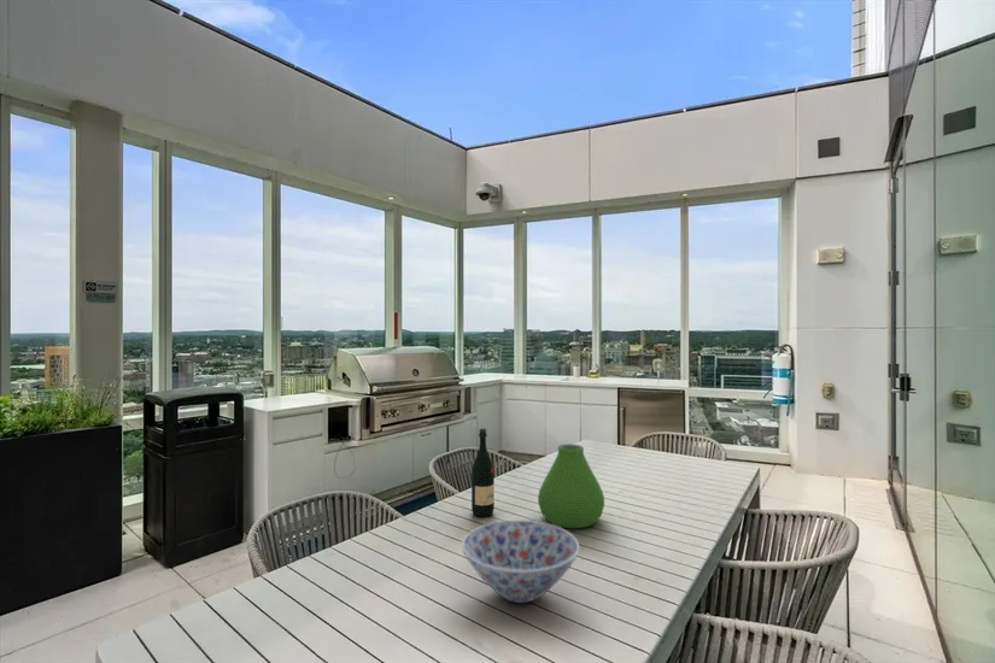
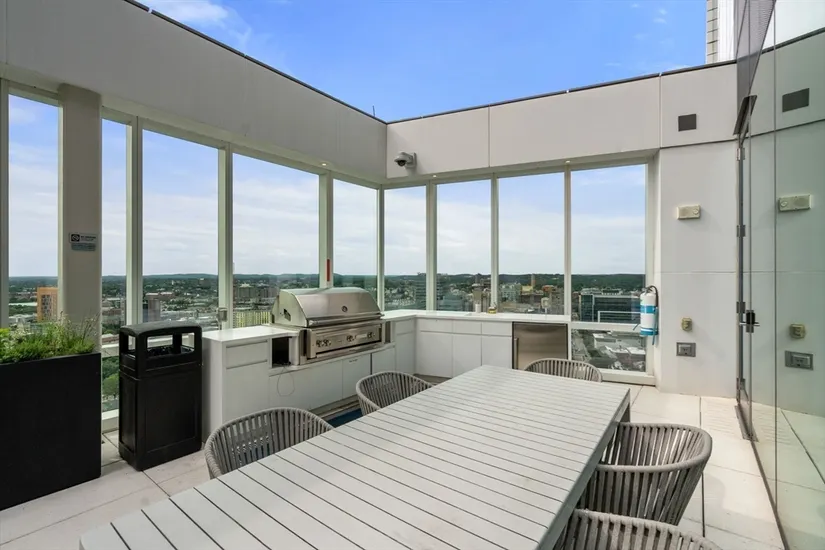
- wine bottle (482, 470)
- vase (570, 482)
- bowl (520, 568)
